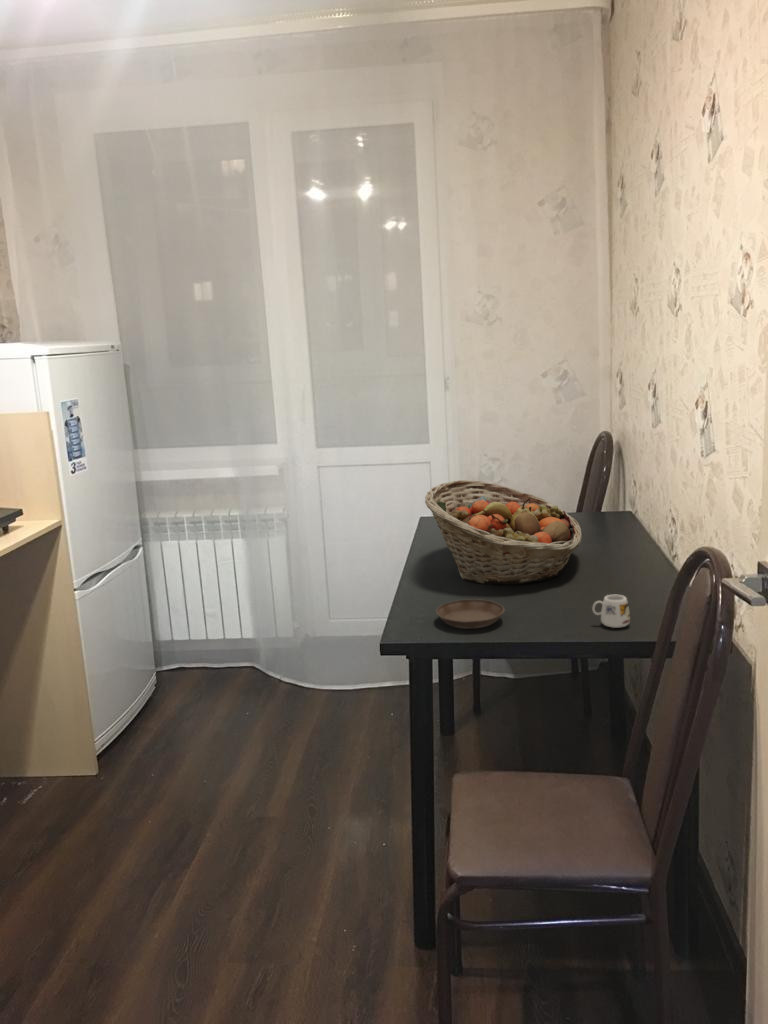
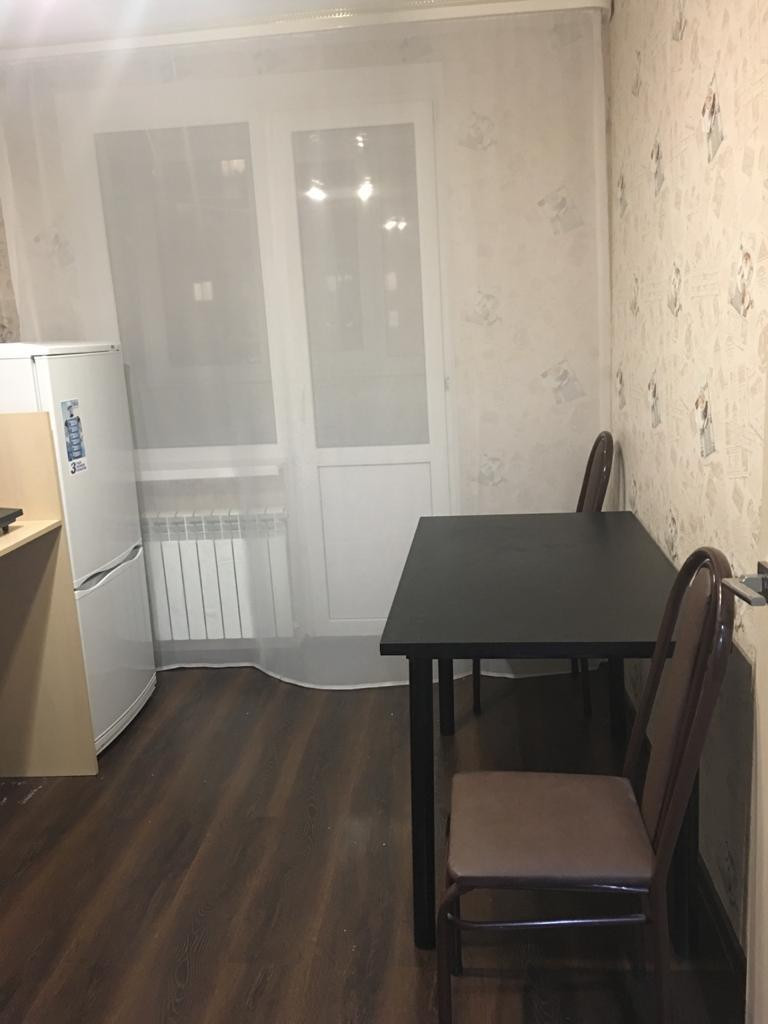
- mug (610, 606)
- fruit basket (504, 527)
- saucer (470, 615)
